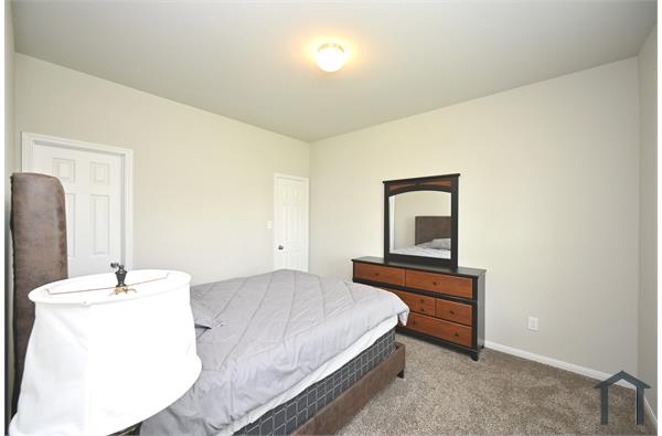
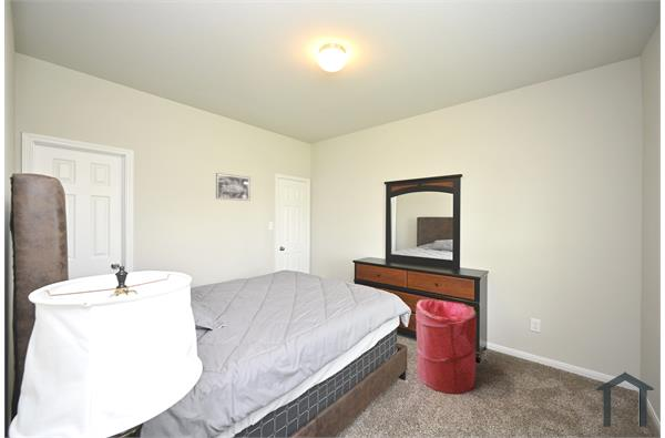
+ wall art (234, 187)
+ laundry hamper (444, 342)
